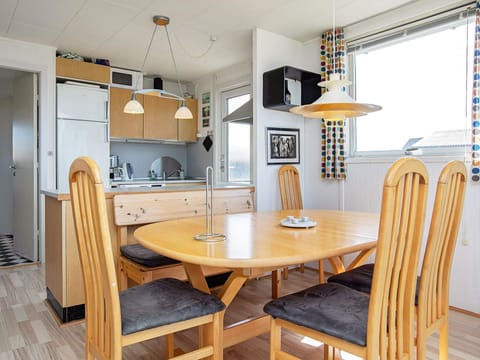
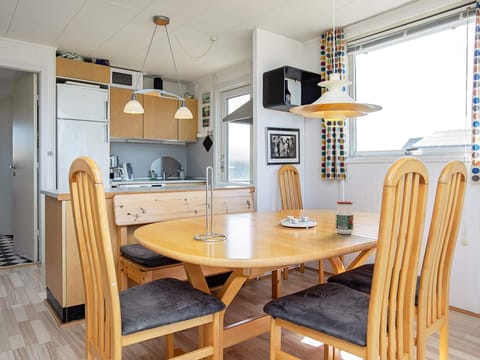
+ jar (344, 217)
